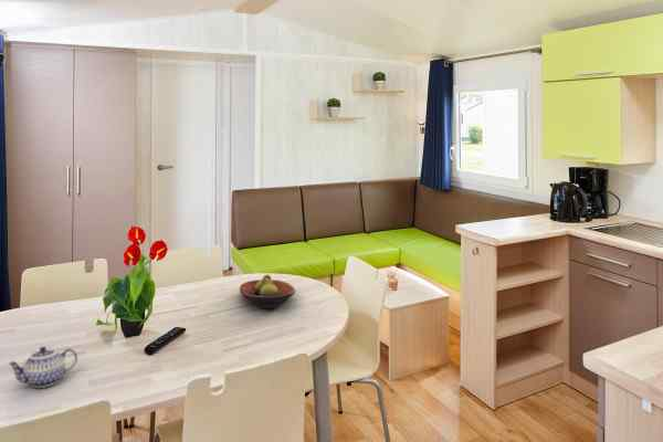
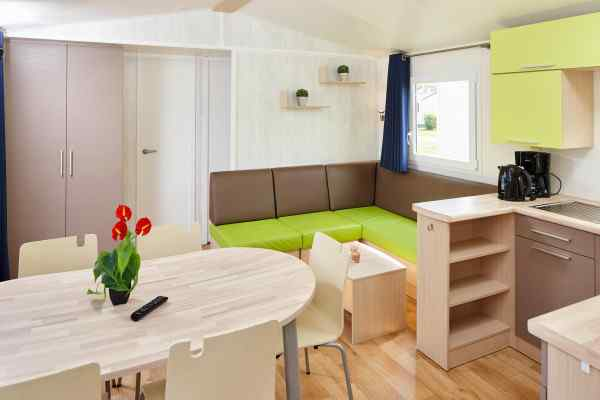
- fruit bowl (266, 288)
- teapot (43, 365)
